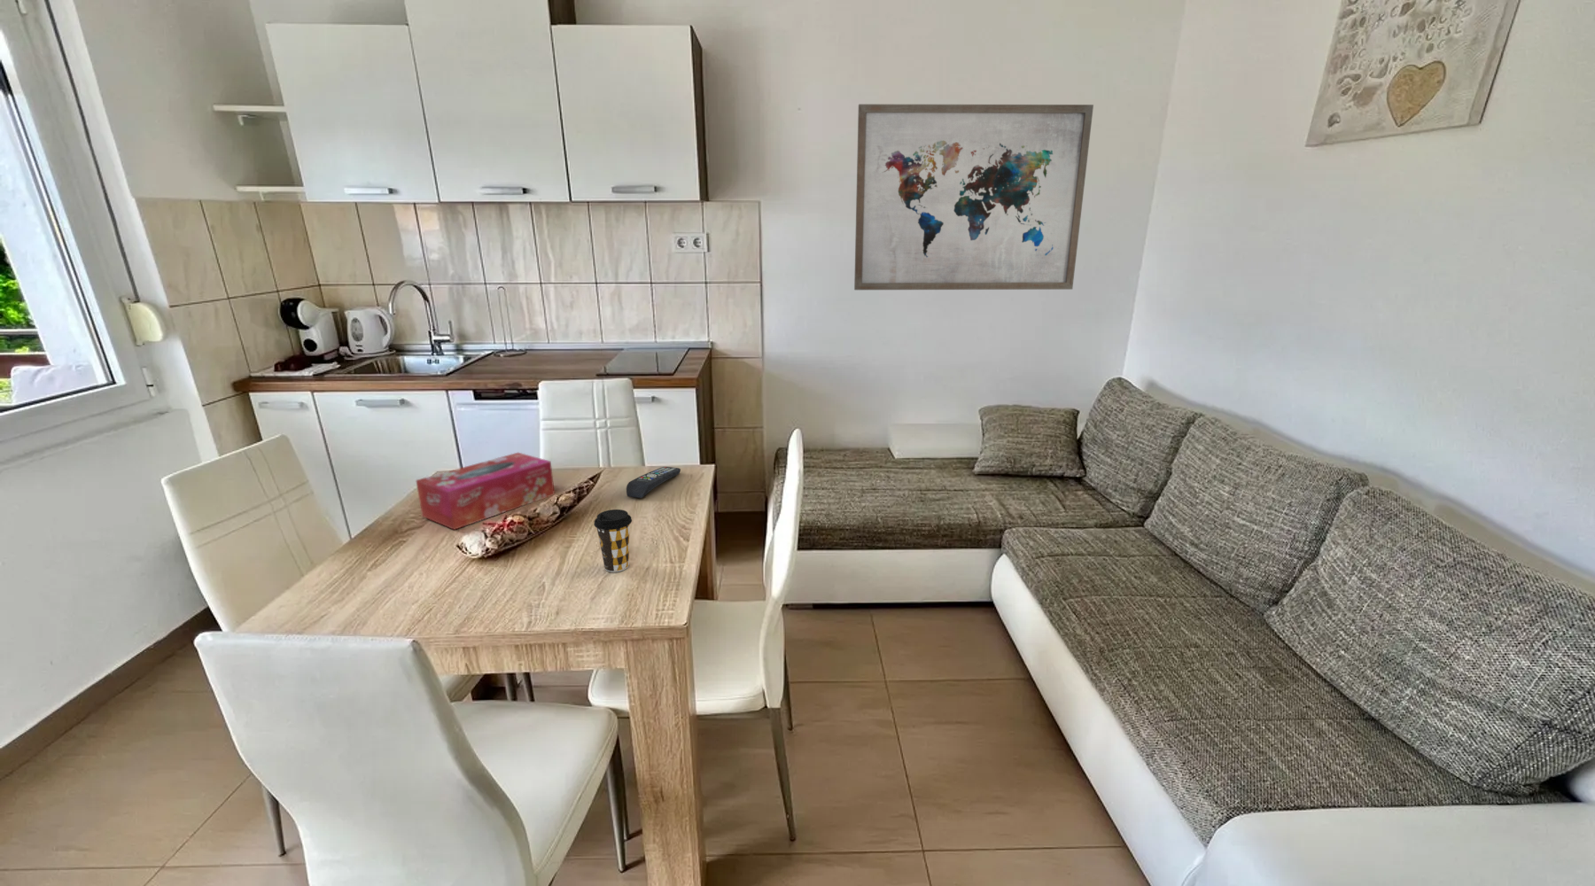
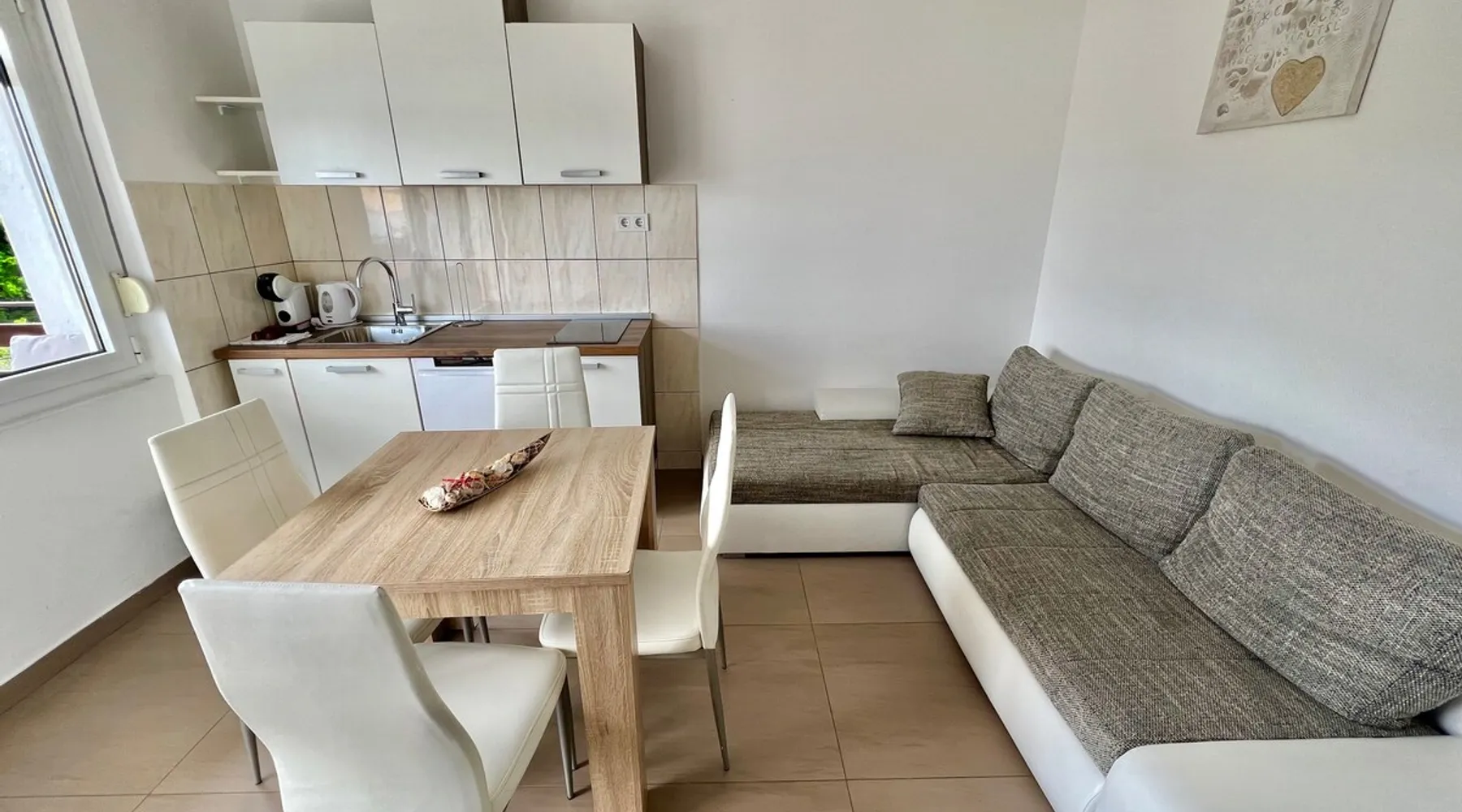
- tissue box (489, 488)
- remote control (653, 478)
- coffee cup (614, 540)
- wall art (970, 201)
